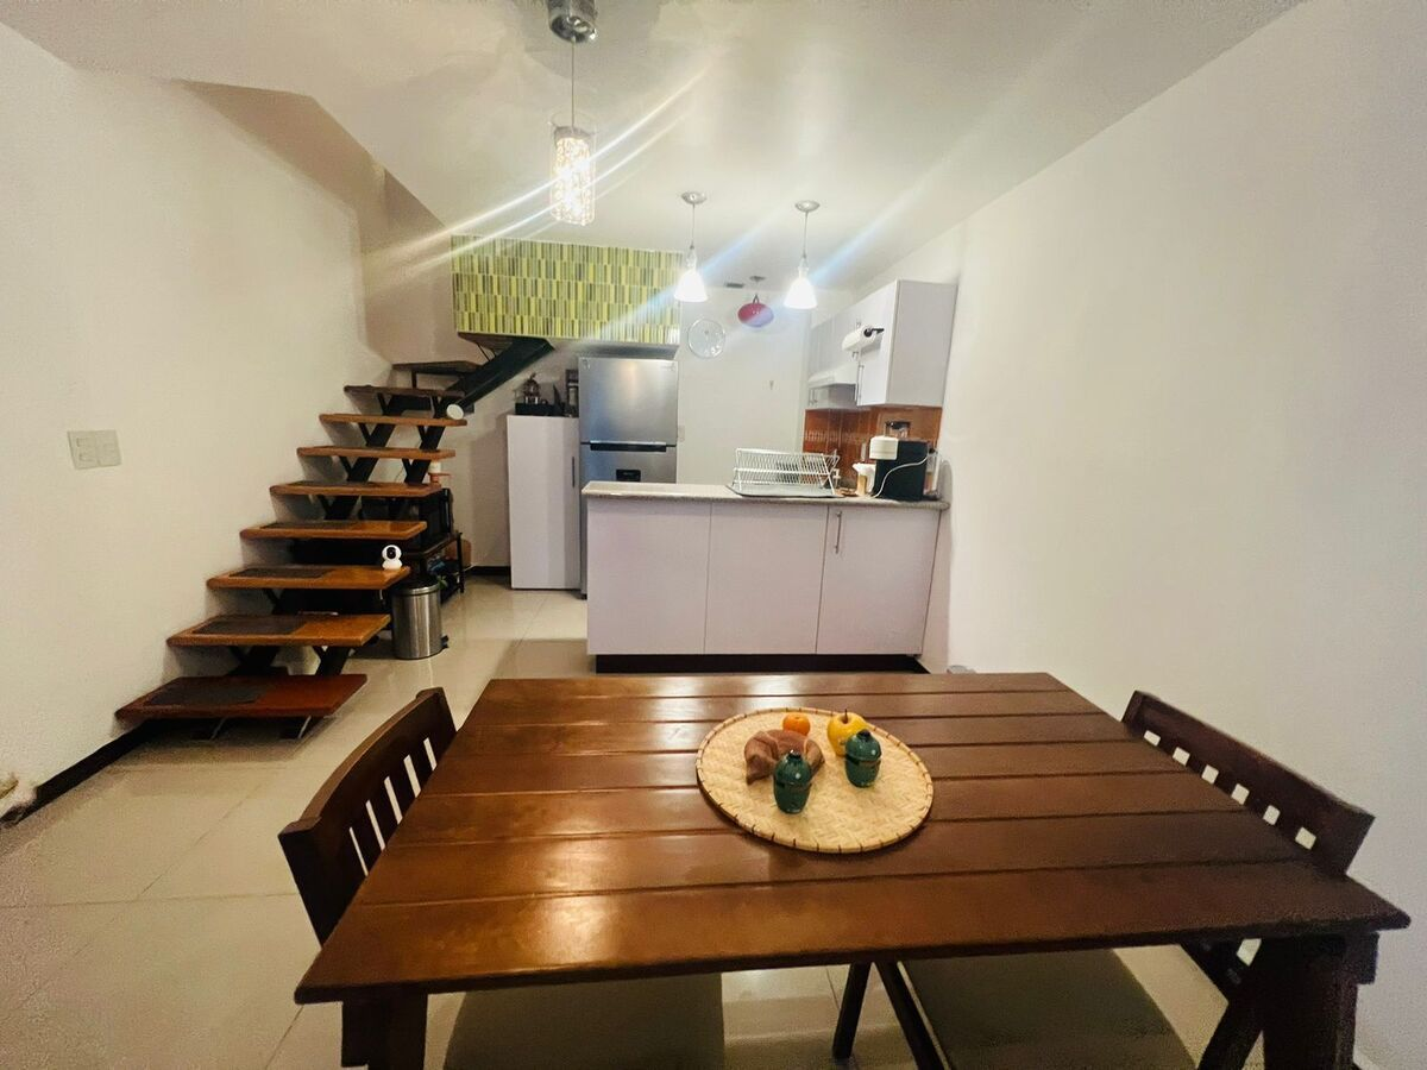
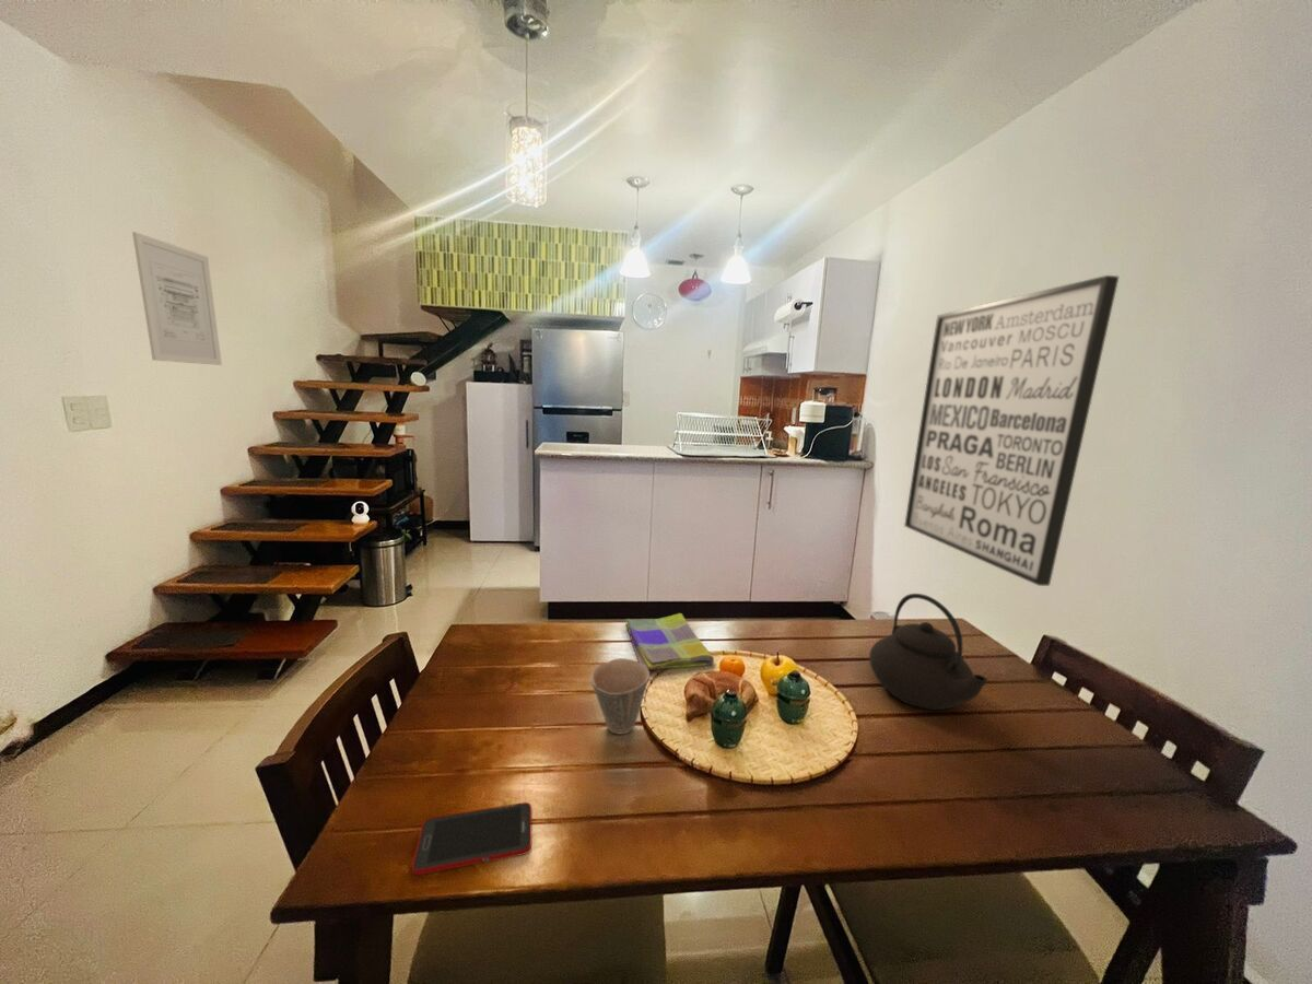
+ teapot (932, 651)
+ cup (619, 700)
+ wall art (181, 305)
+ dish towel (666, 640)
+ wall art (985, 431)
+ cell phone (476, 835)
